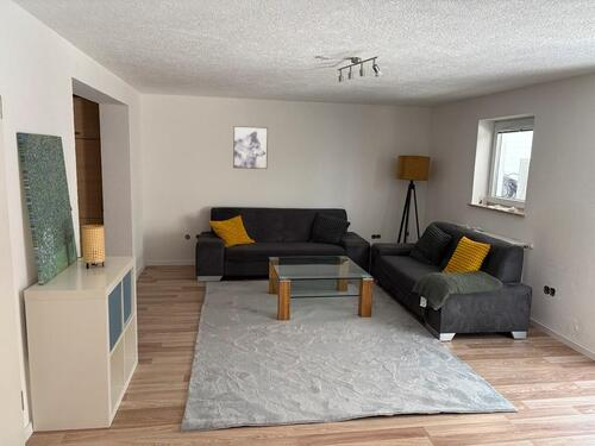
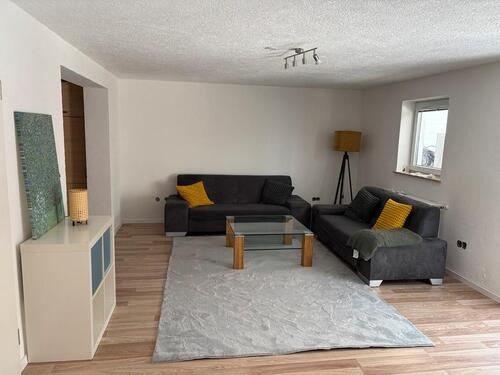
- wall art (250, 147)
